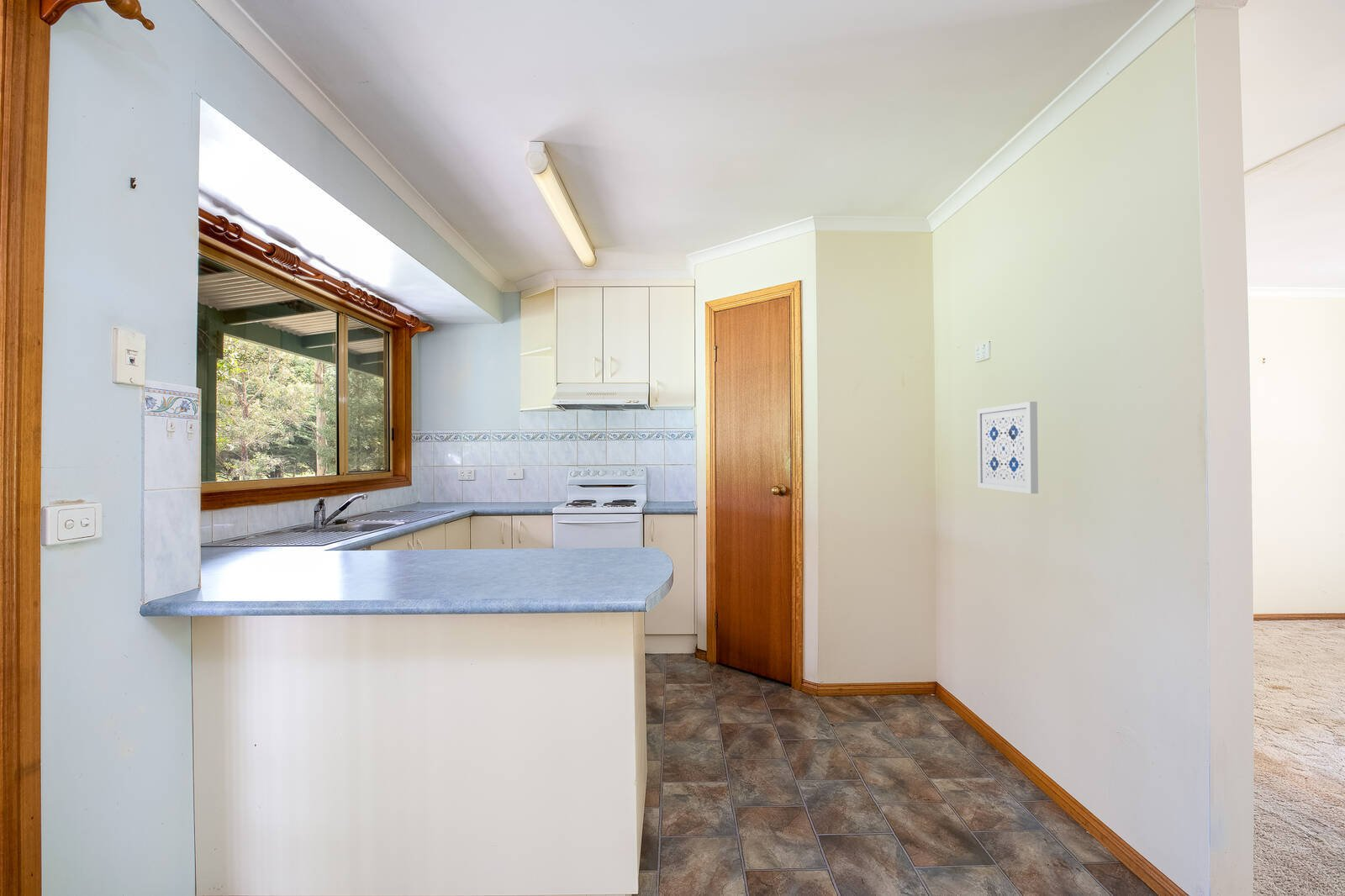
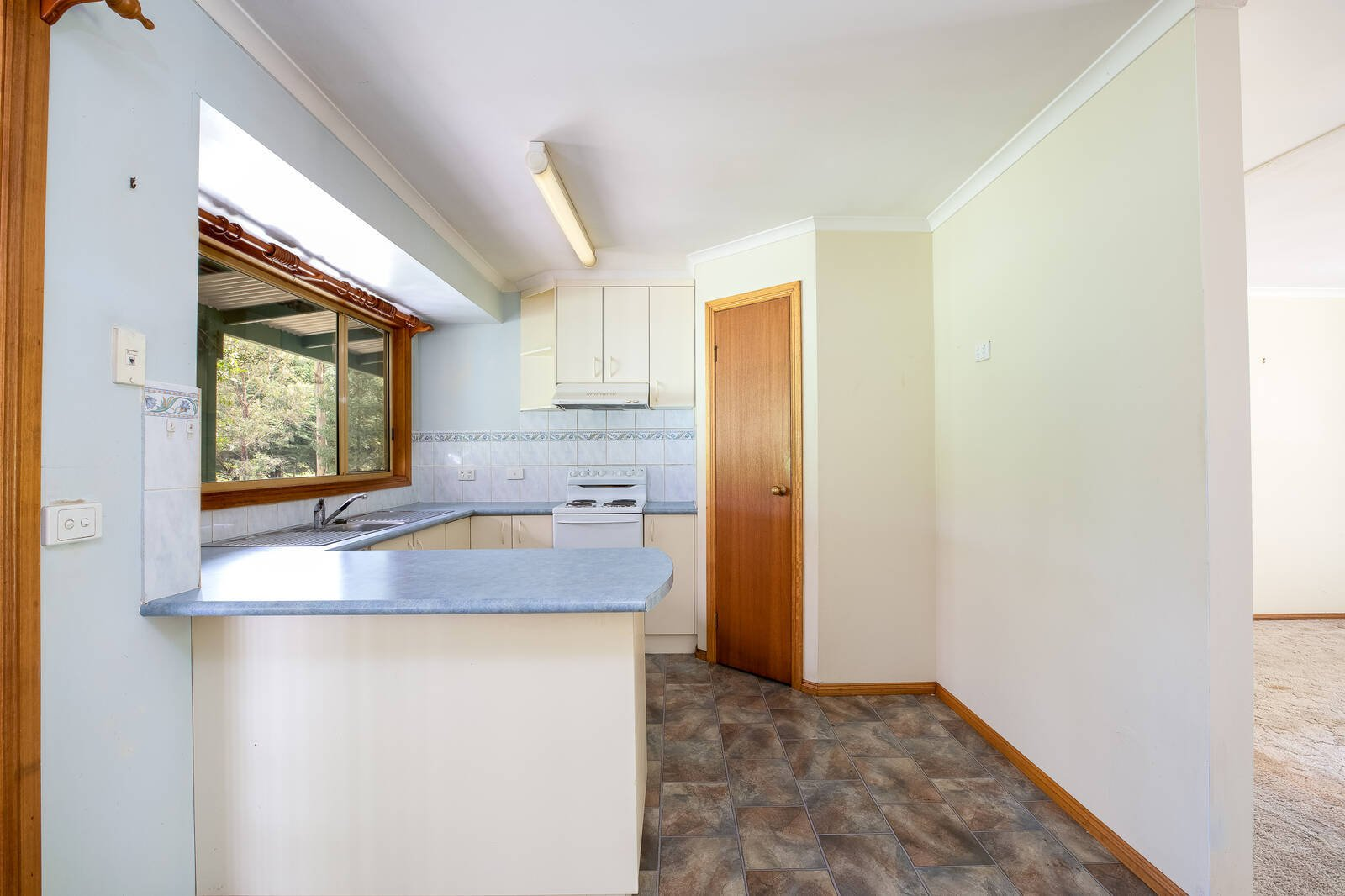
- wall art (1005, 447)
